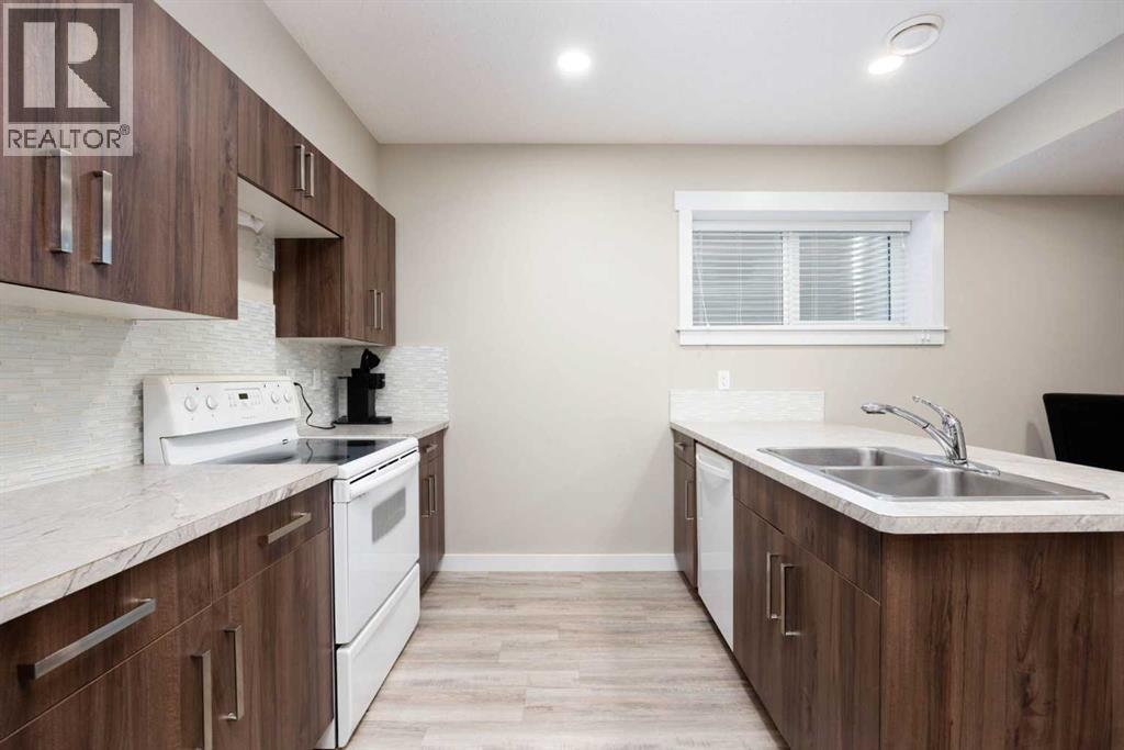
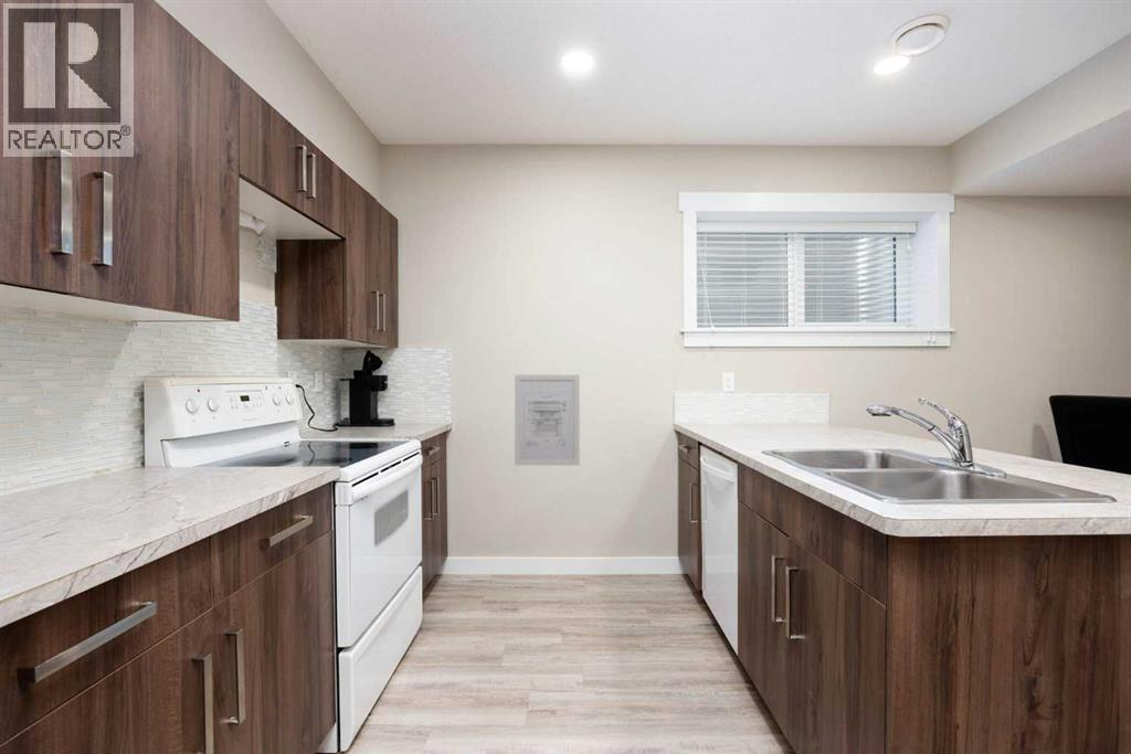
+ wall art (547, 420)
